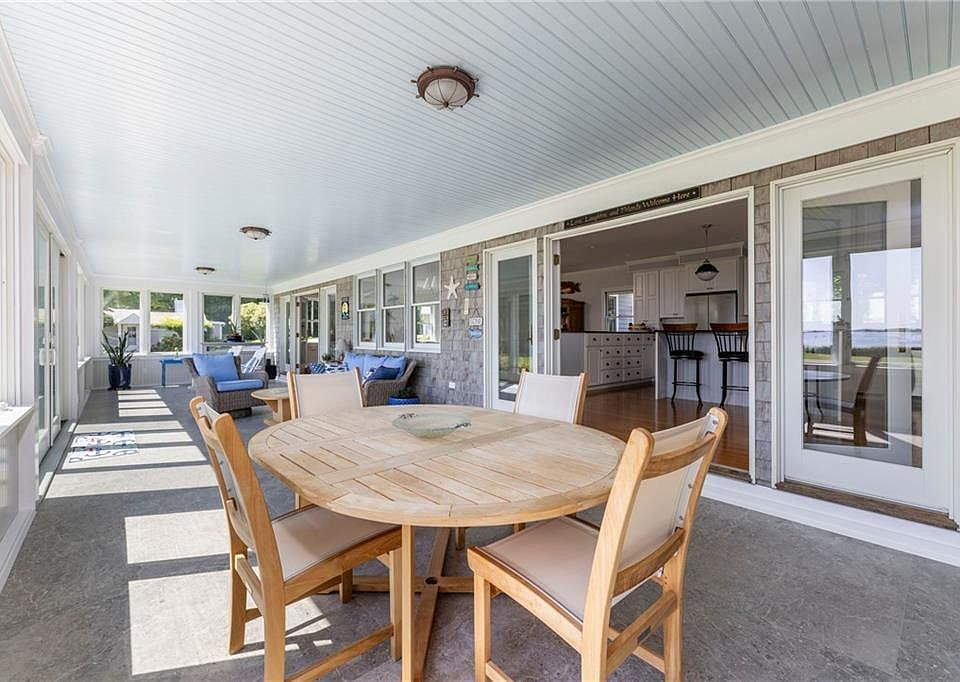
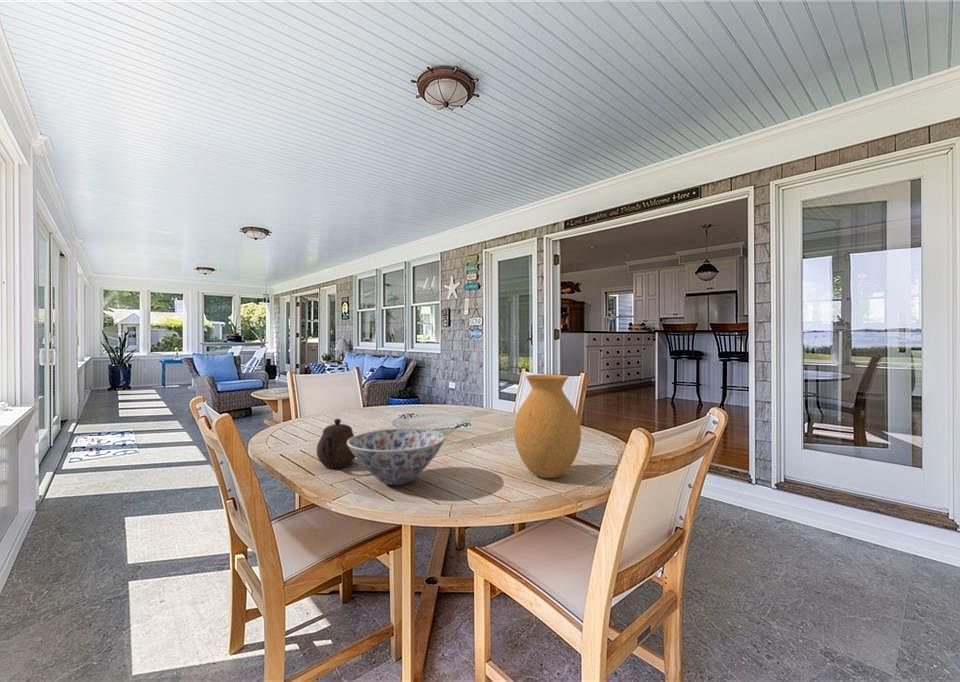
+ teapot (336, 442)
+ vase (547, 425)
+ bowl (397, 460)
